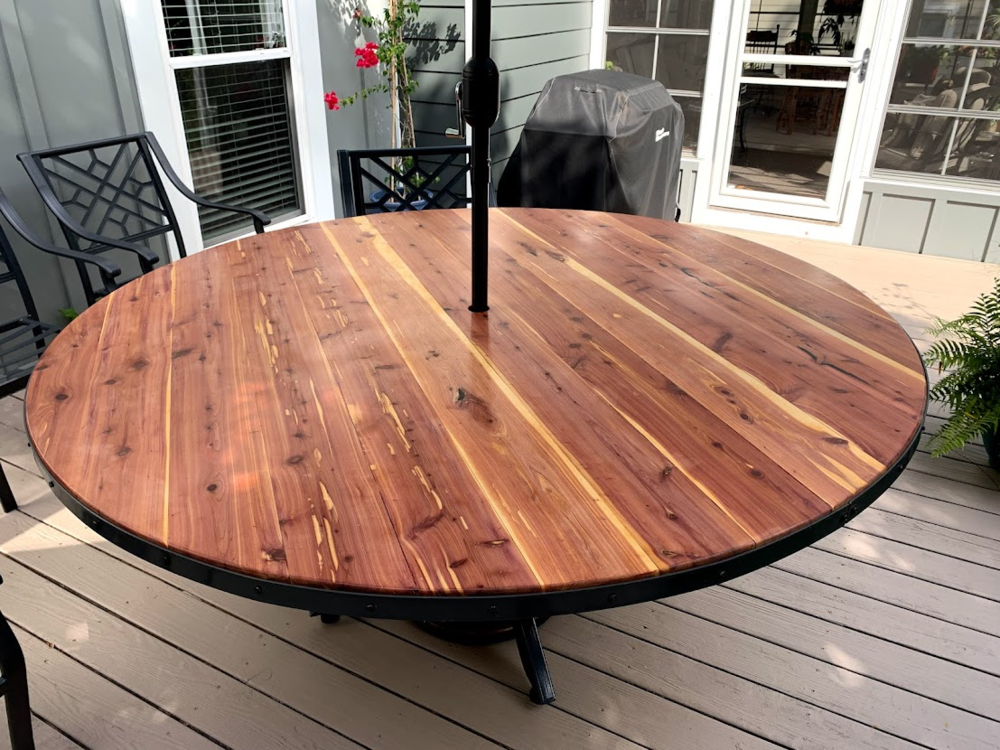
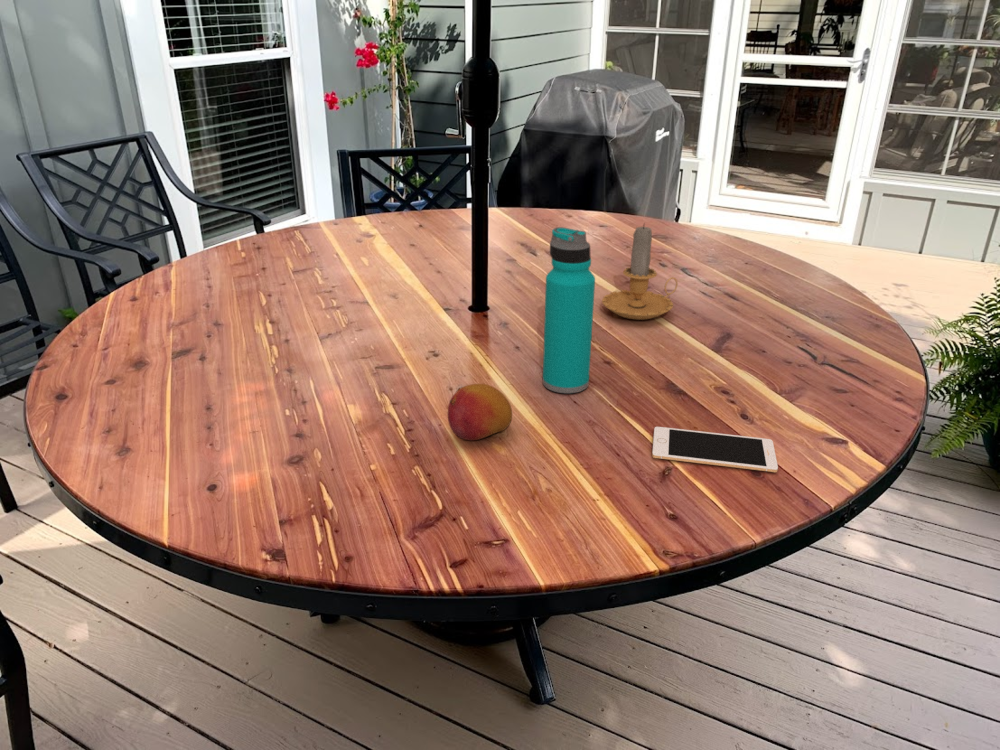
+ candle (646, 267)
+ cell phone (713, 448)
+ fruit (479, 410)
+ water bottle (568, 310)
